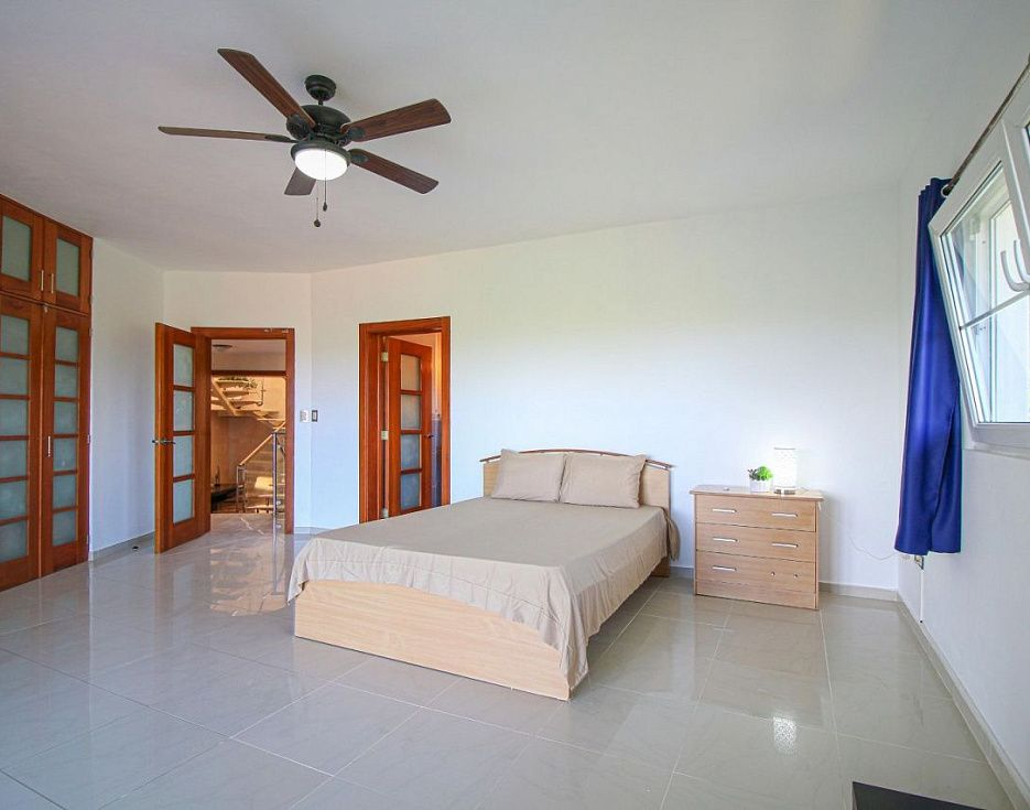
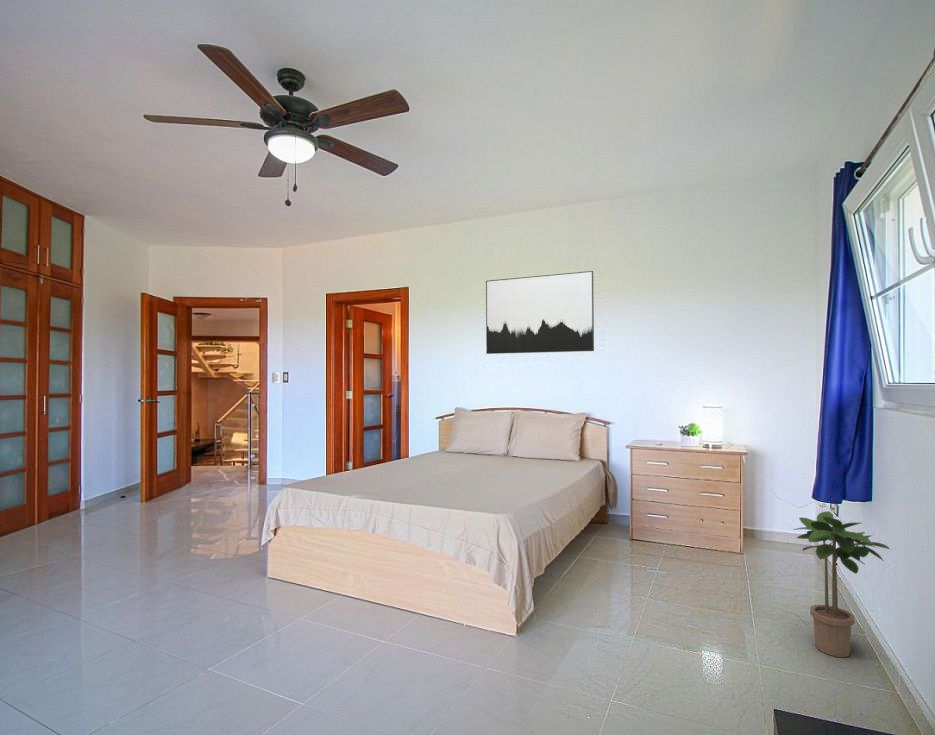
+ wall art (537, 314)
+ potted plant (836, 581)
